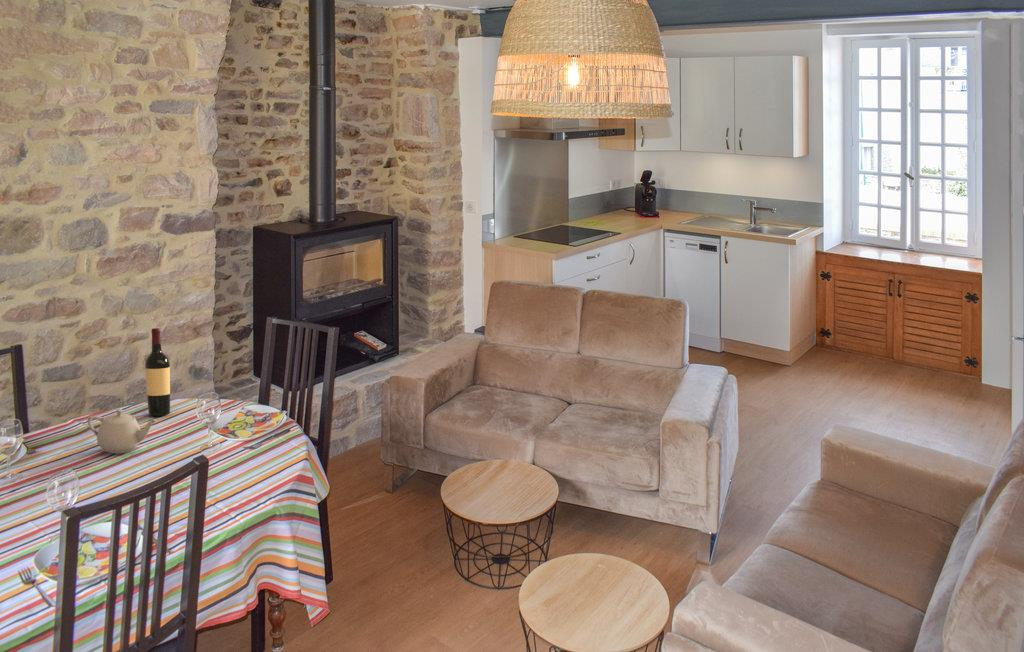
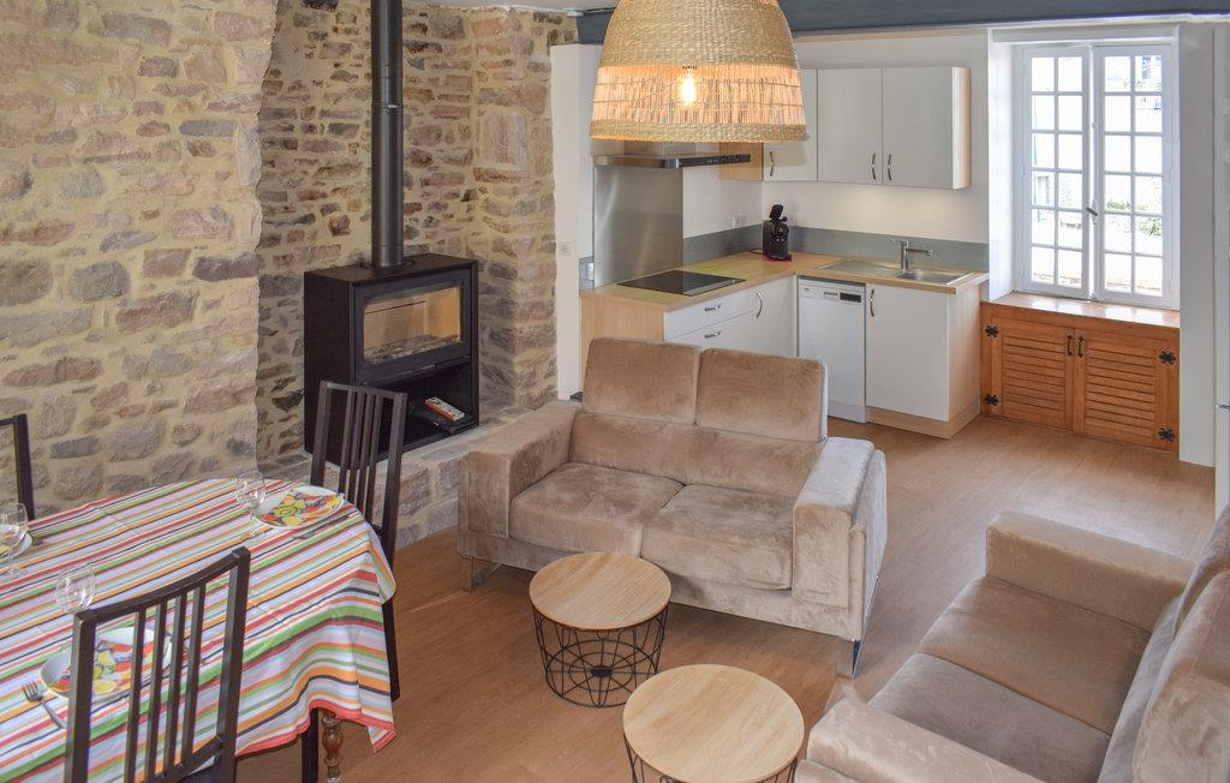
- teapot (123, 429)
- wine bottle (157, 371)
